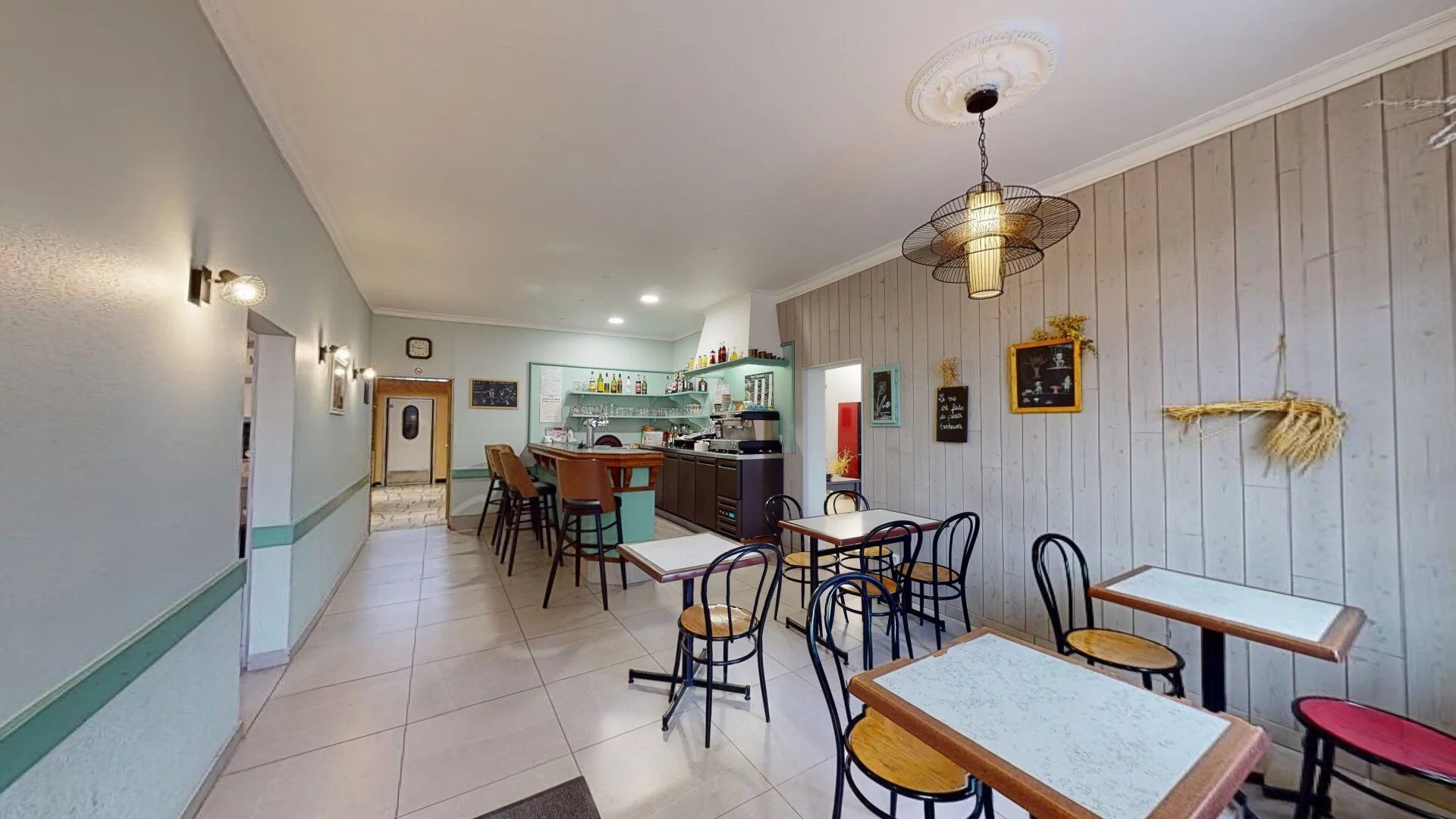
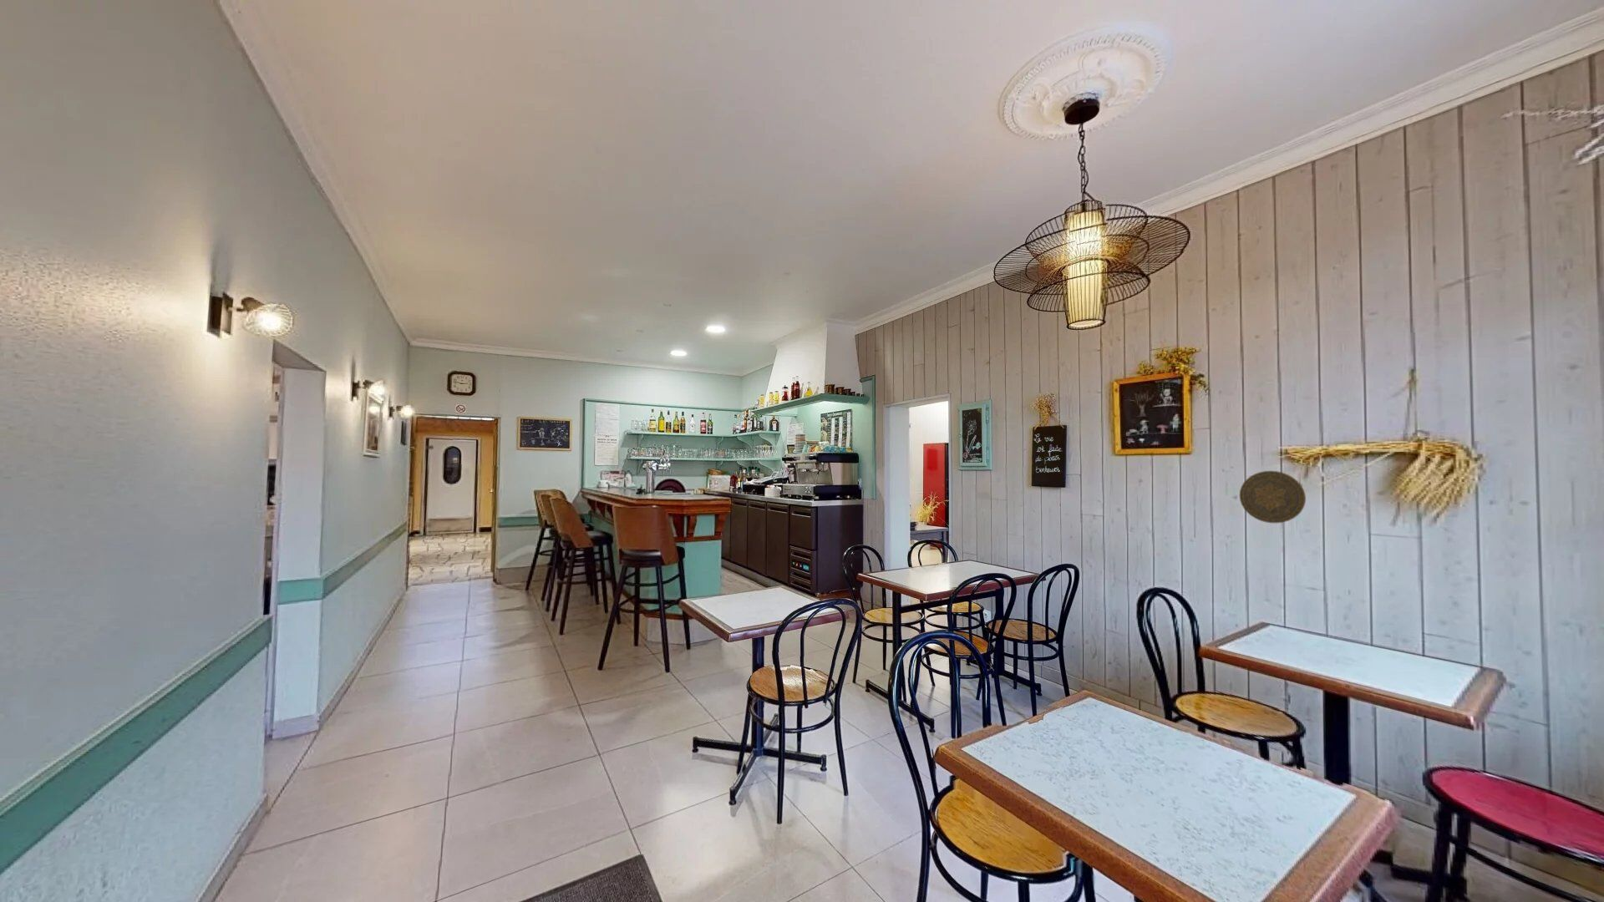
+ decorative plate (1270, 497)
